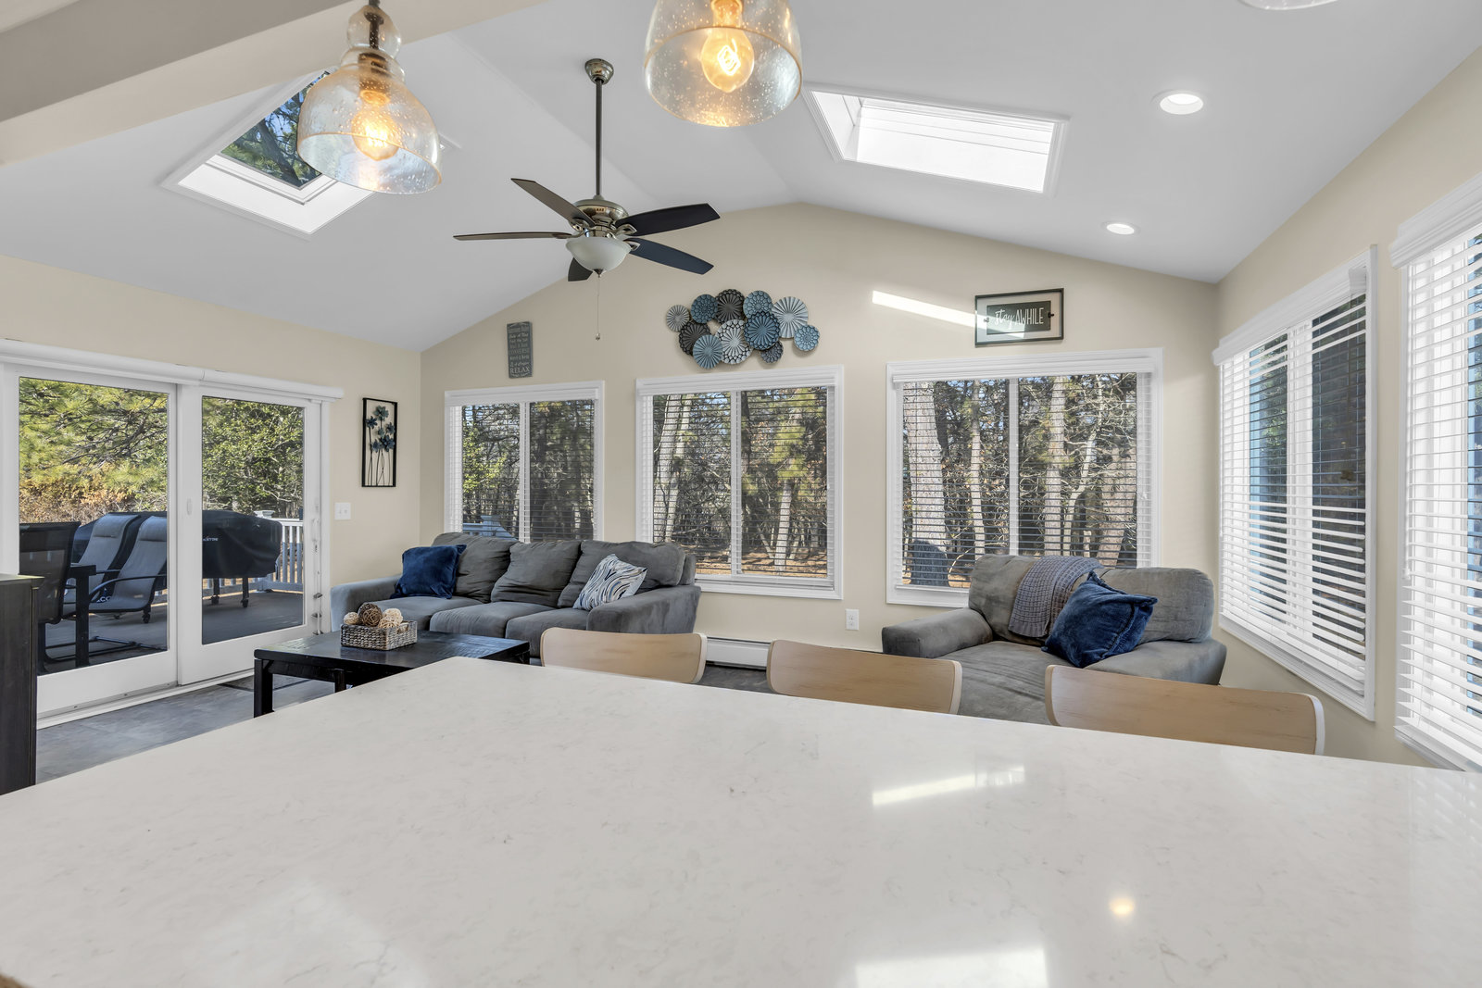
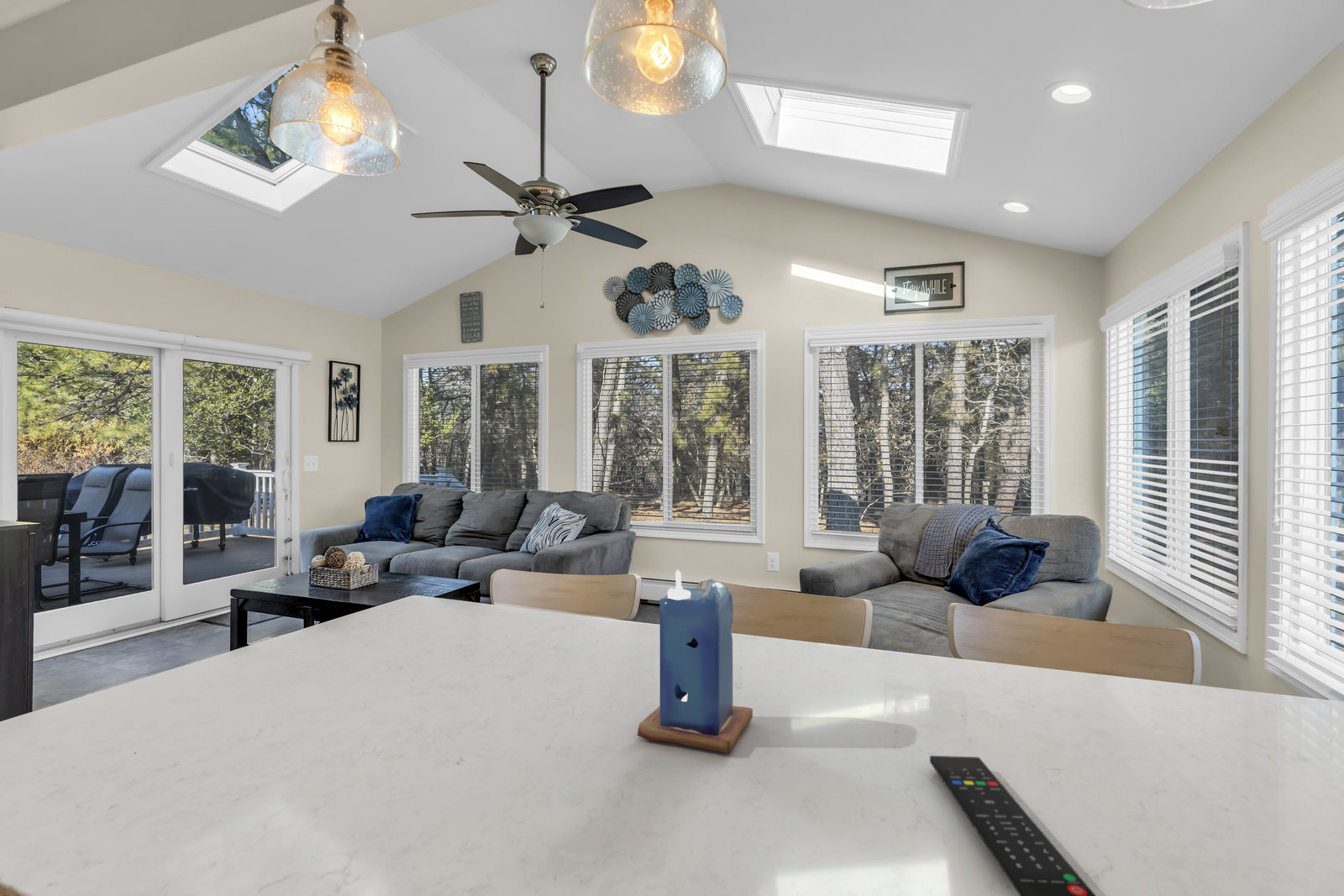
+ remote control (1000, 823)
+ candle (698, 649)
